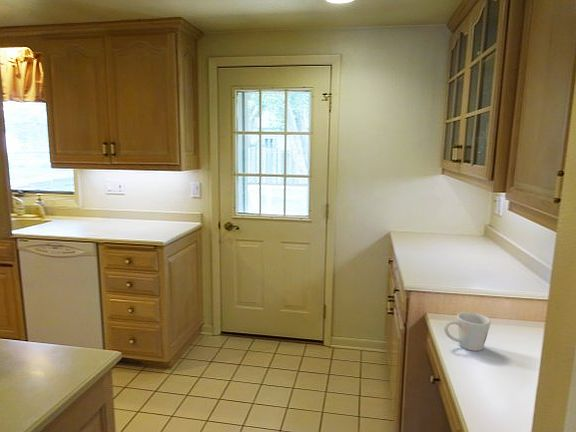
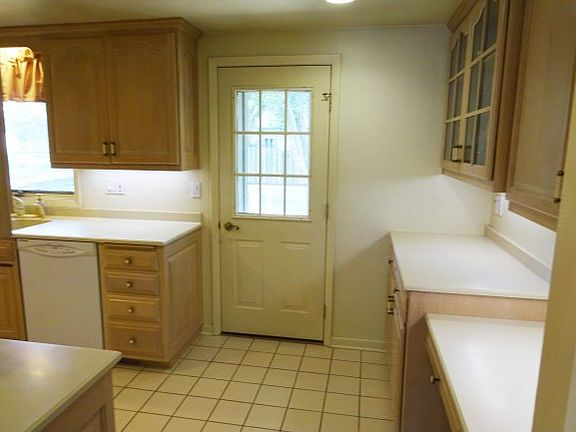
- mug (465, 331)
